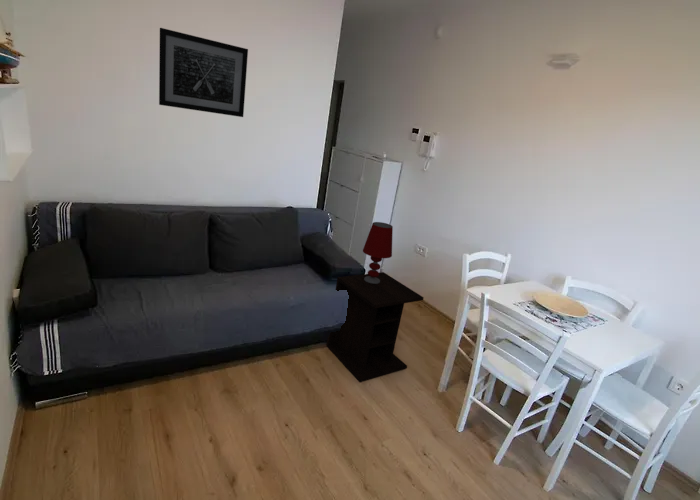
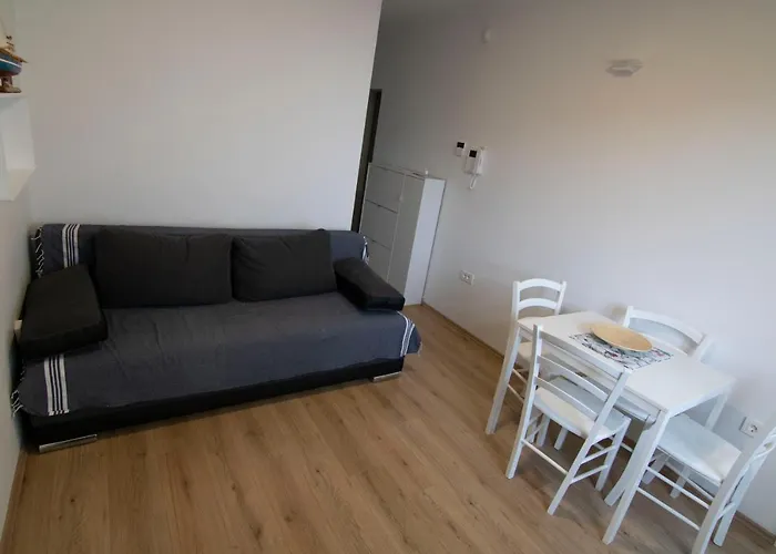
- table lamp (377, 252)
- nightstand (372, 323)
- wall art (204, 76)
